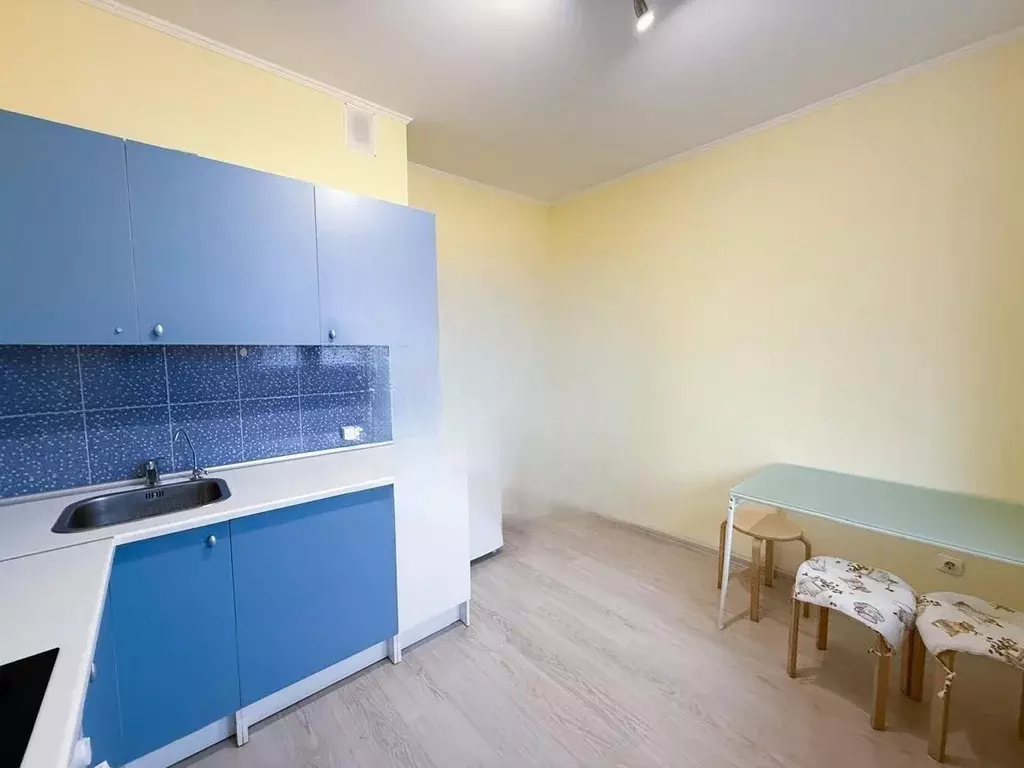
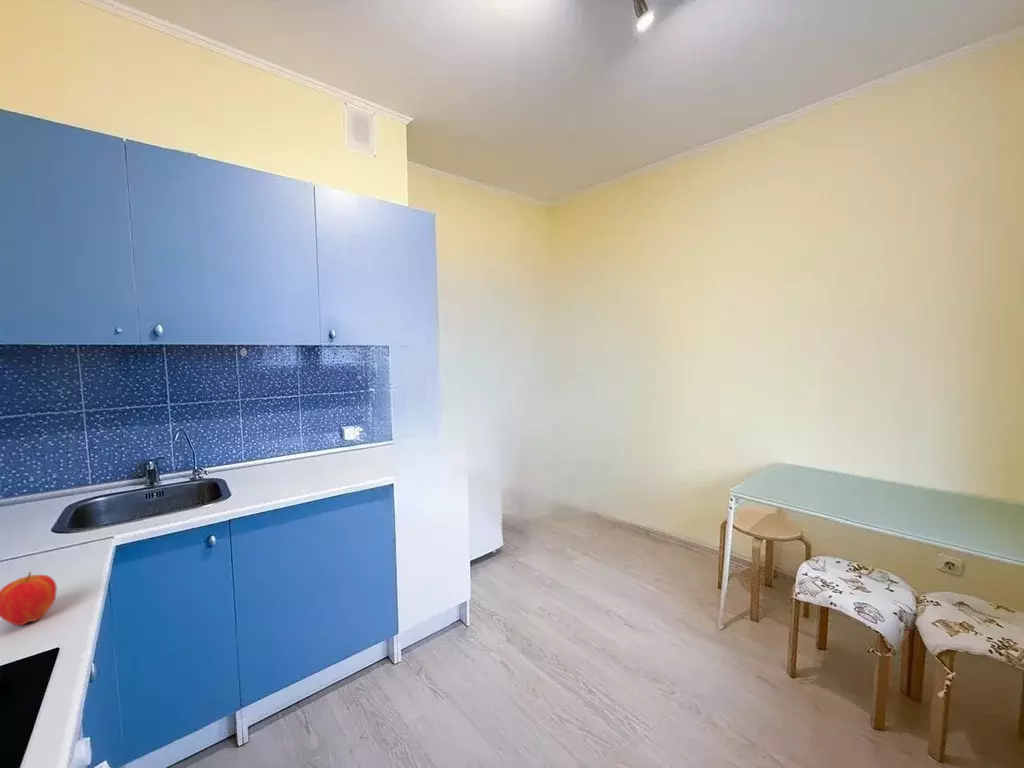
+ apple (27, 597)
